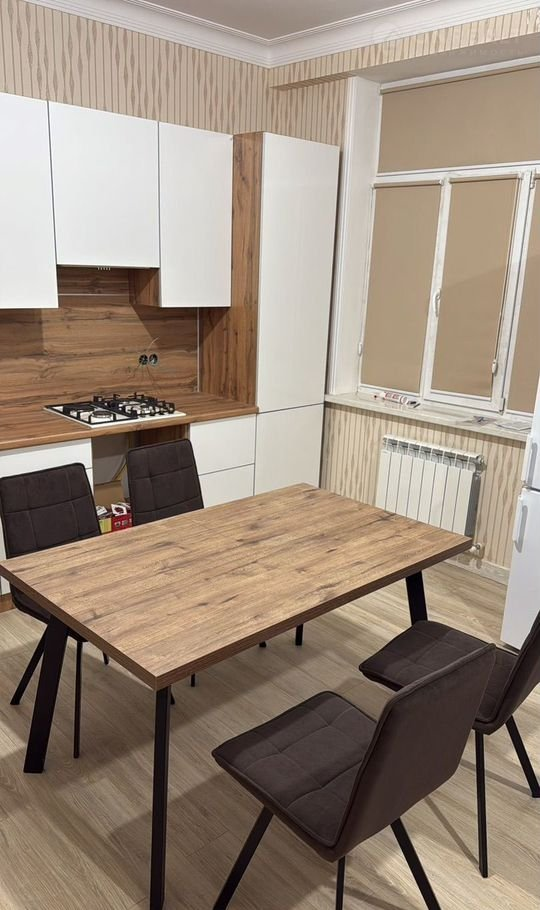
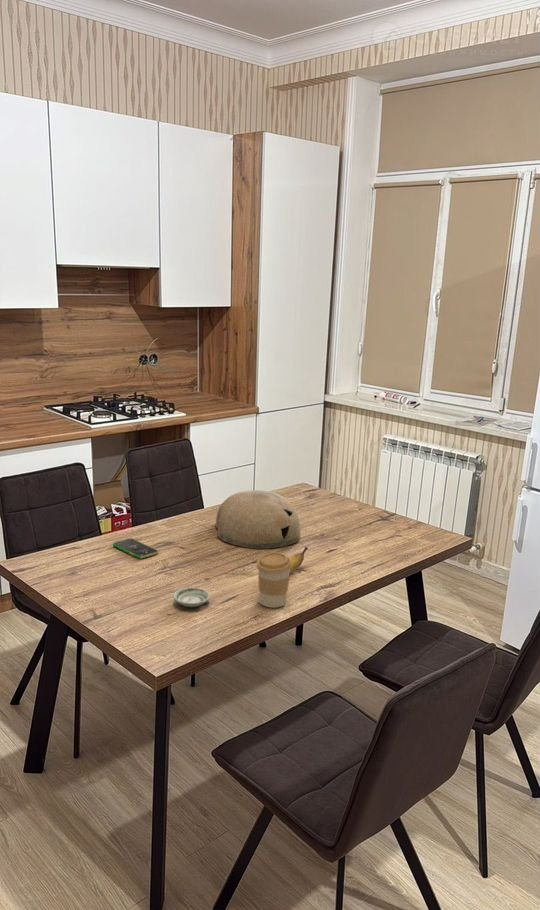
+ bowl (258, 512)
+ coffee cup (273, 579)
+ smartphone (135, 548)
+ saucer (191, 599)
+ banana (291, 563)
